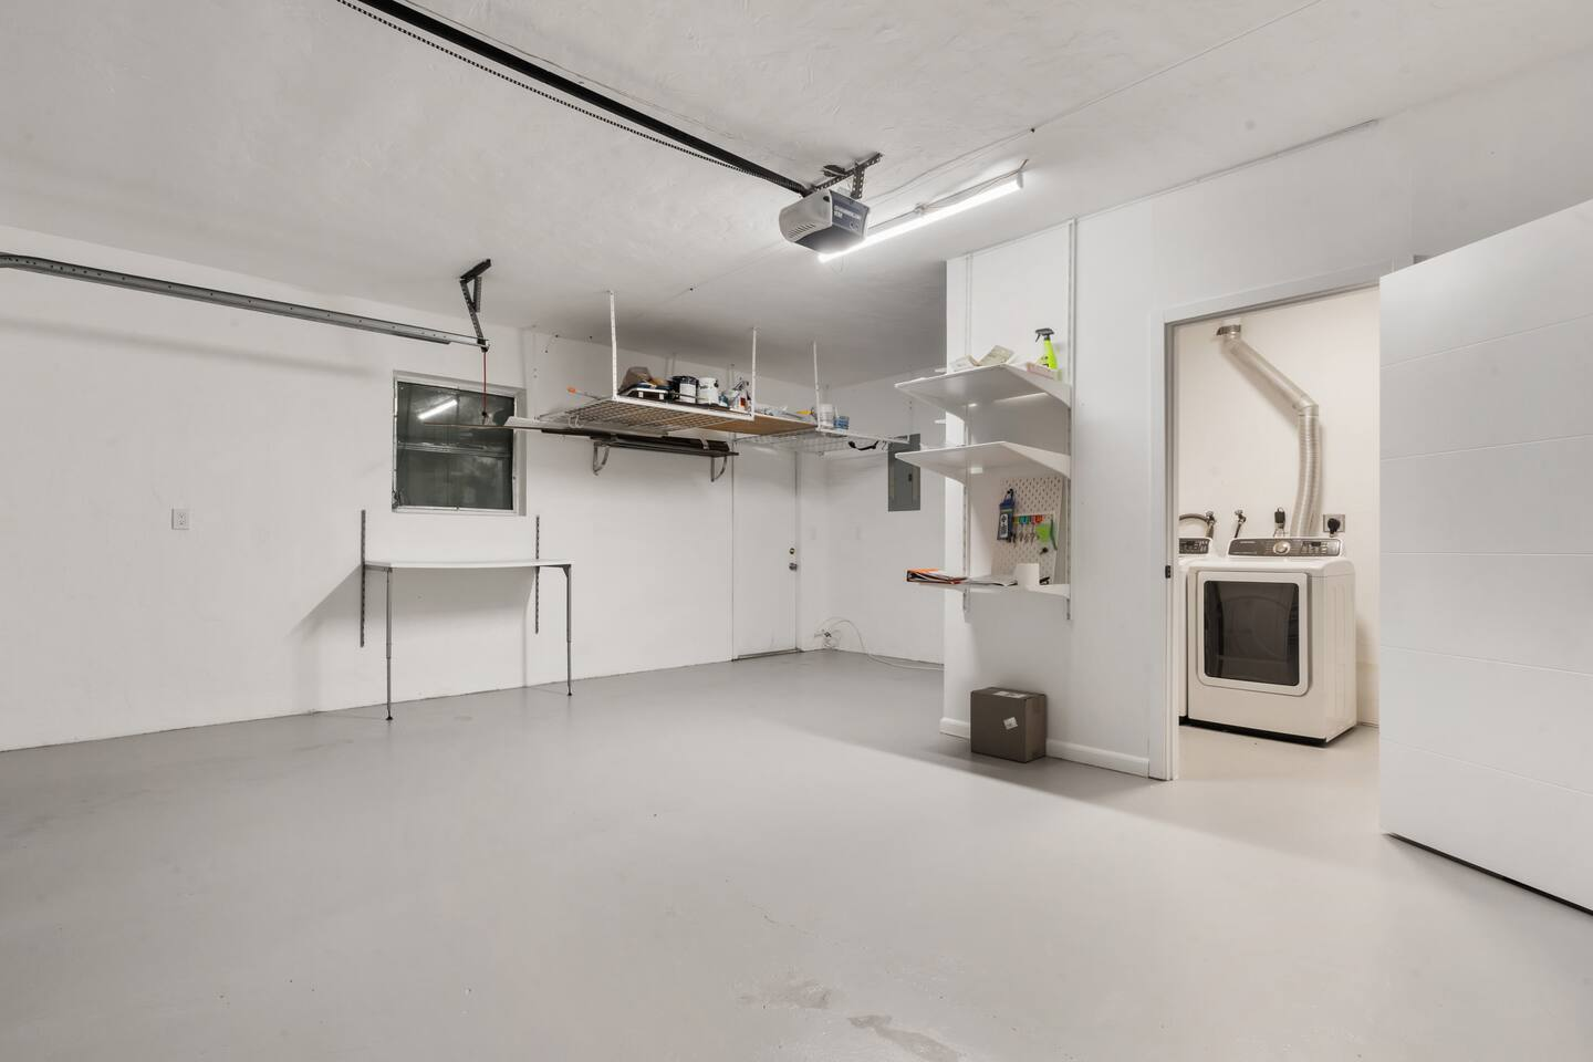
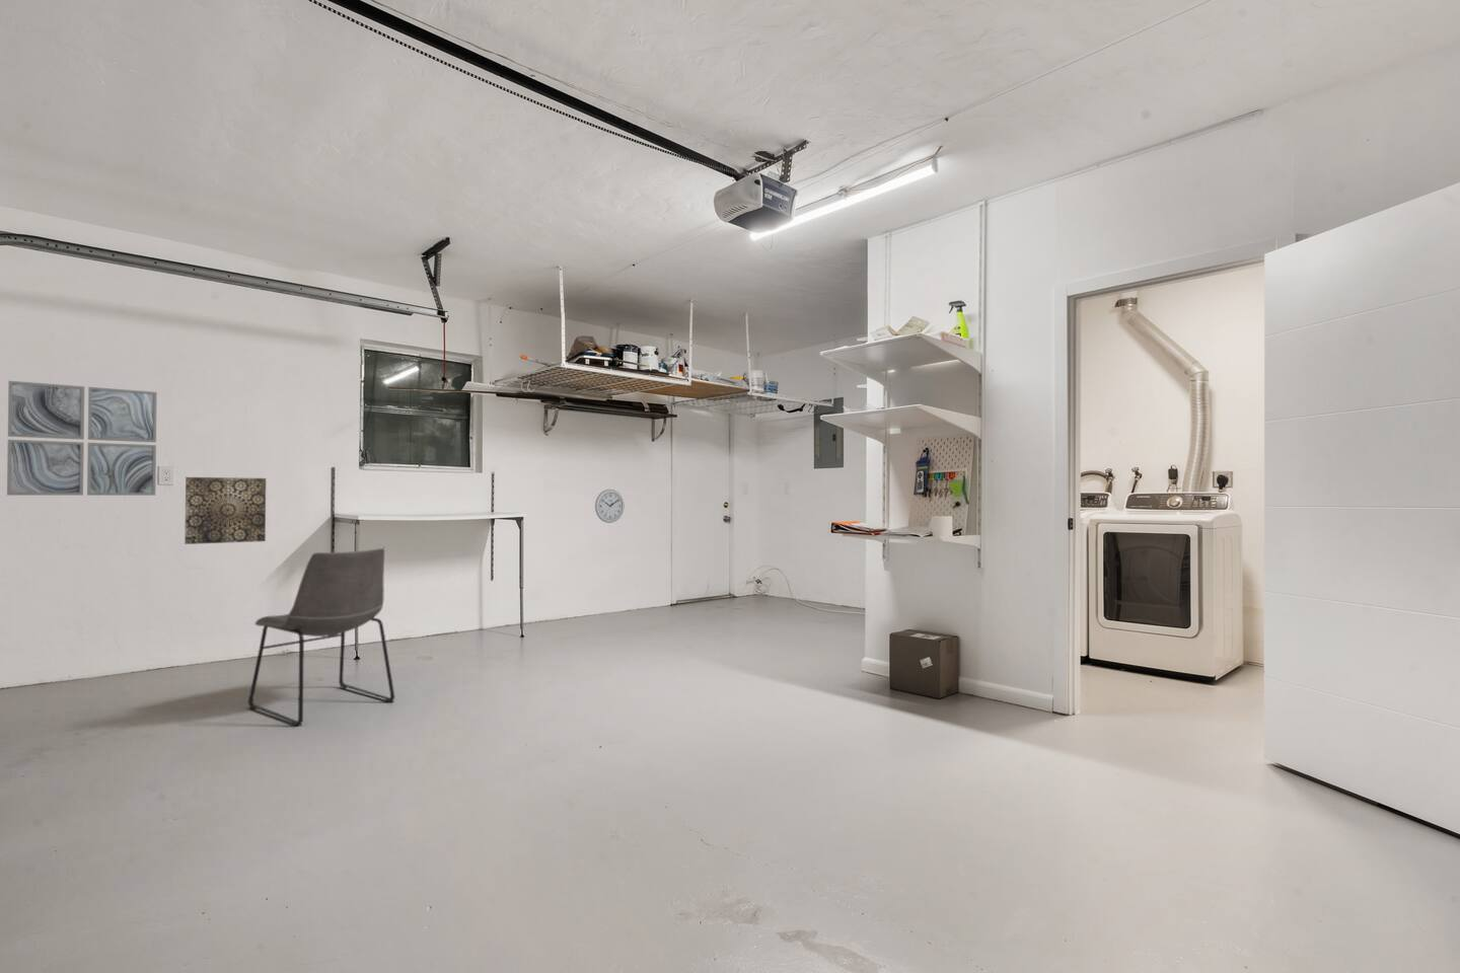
+ wall art (84, 442)
+ chair (325, 626)
+ wall art (226, 509)
+ wall clock (609, 506)
